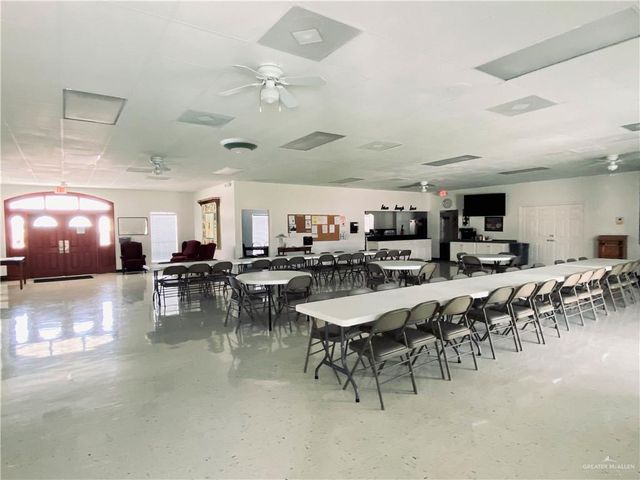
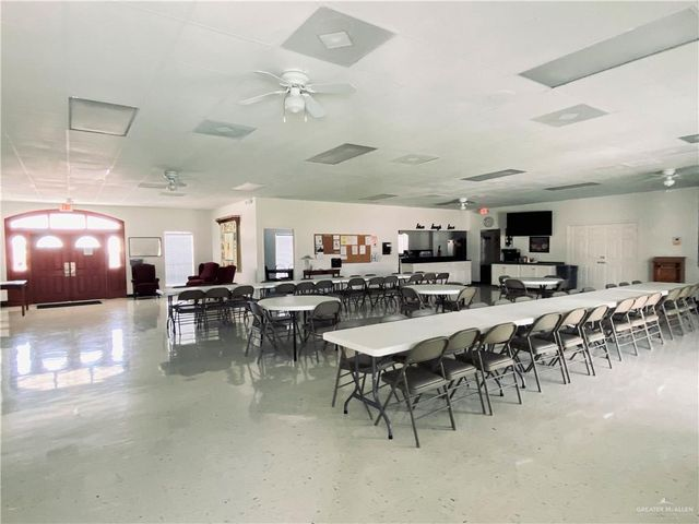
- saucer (240, 148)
